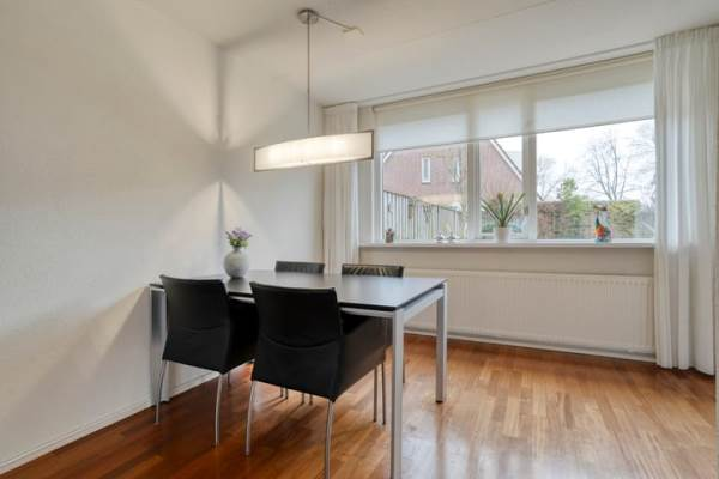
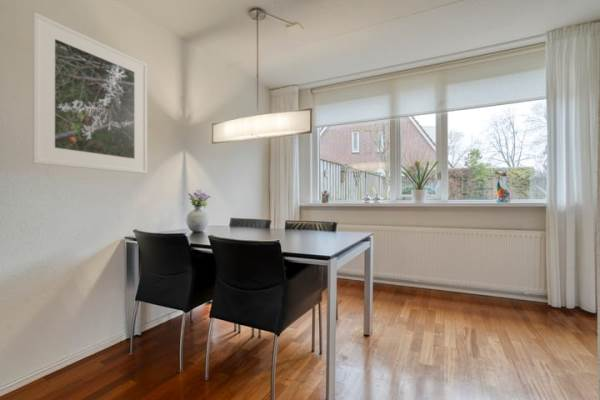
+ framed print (98, 105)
